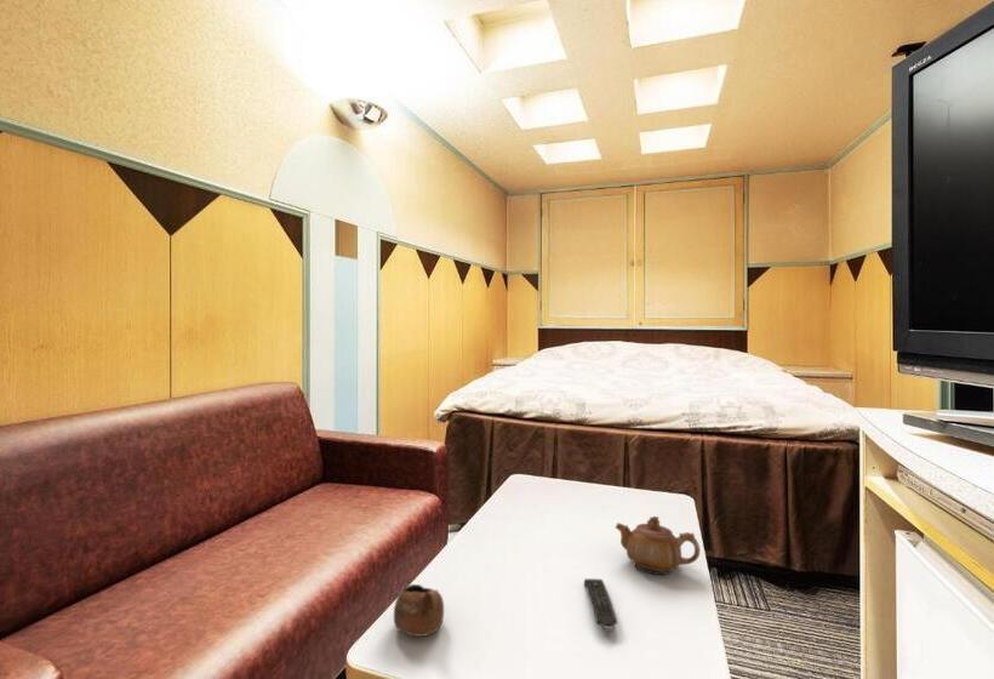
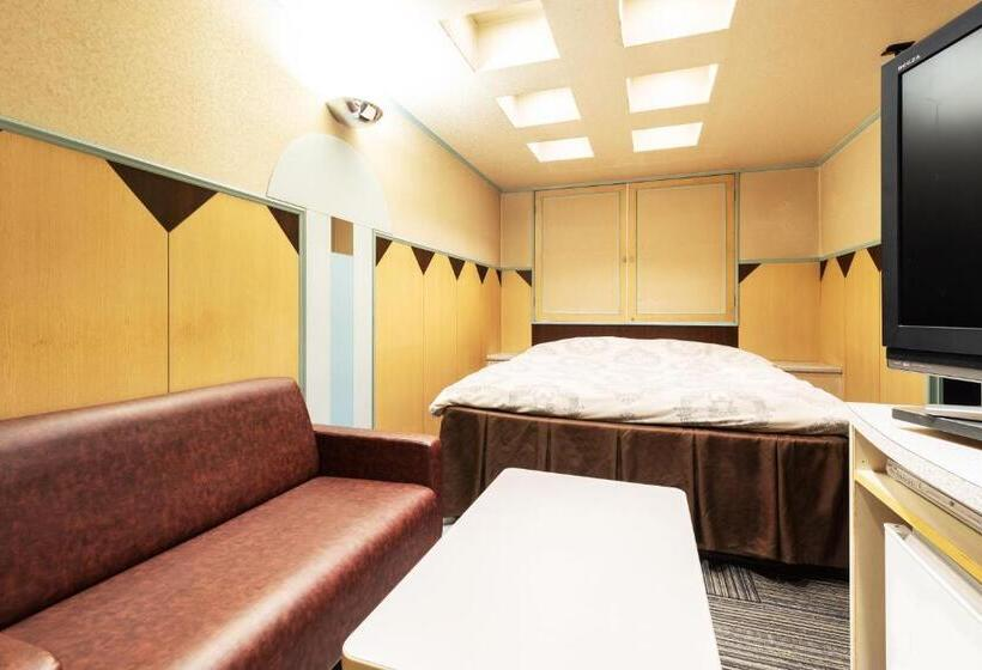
- remote control (600, 601)
- cup (418, 606)
- teapot (655, 541)
